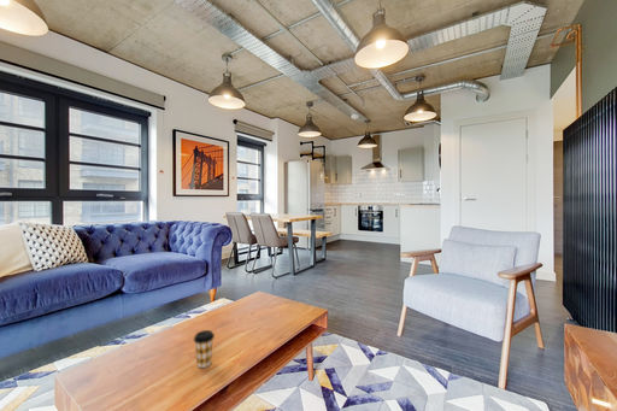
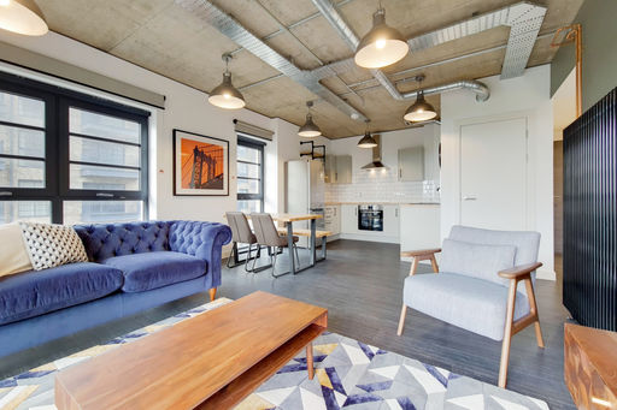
- coffee cup (204, 348)
